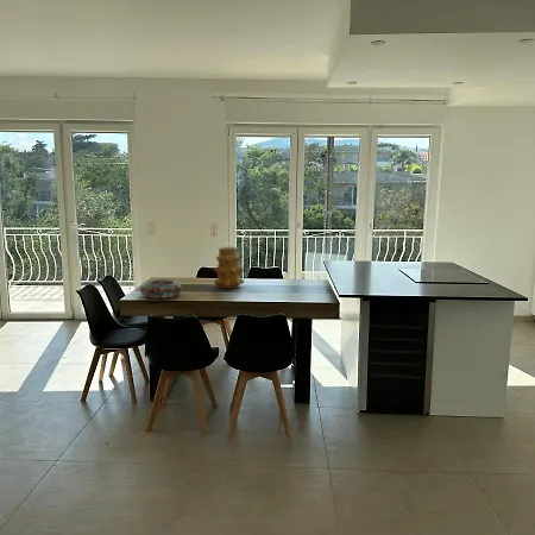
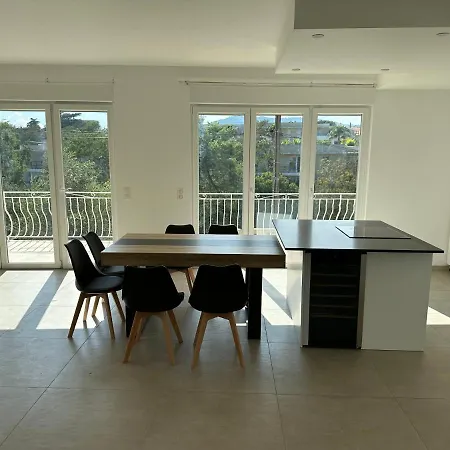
- vase (228, 266)
- decorative bowl (160, 289)
